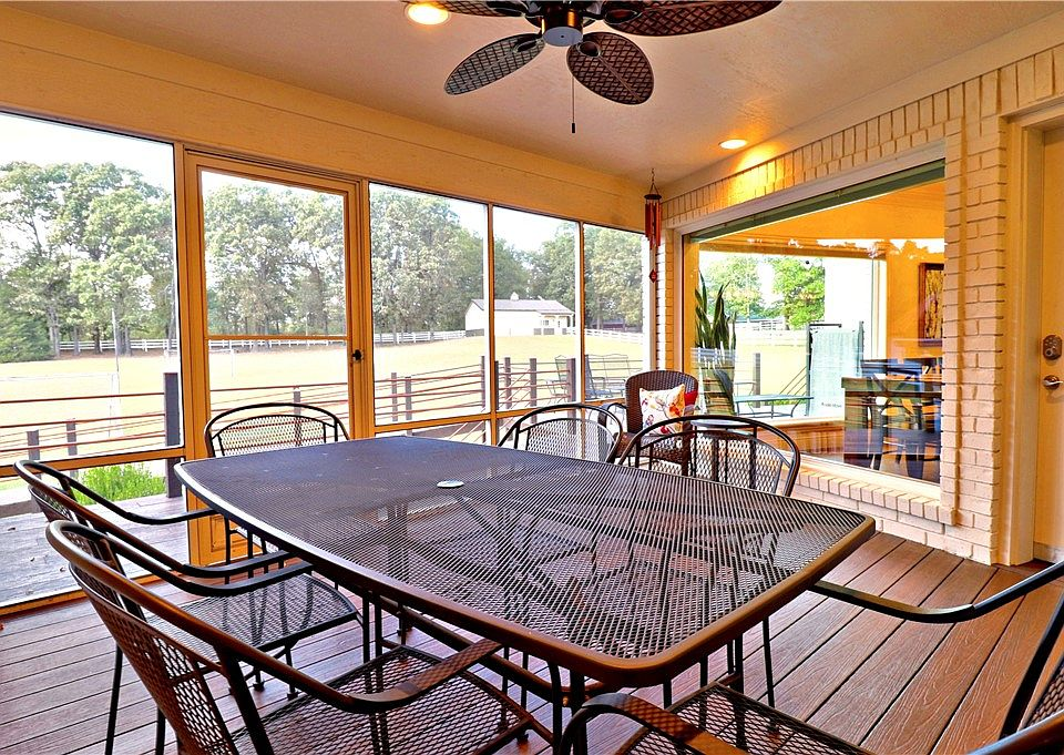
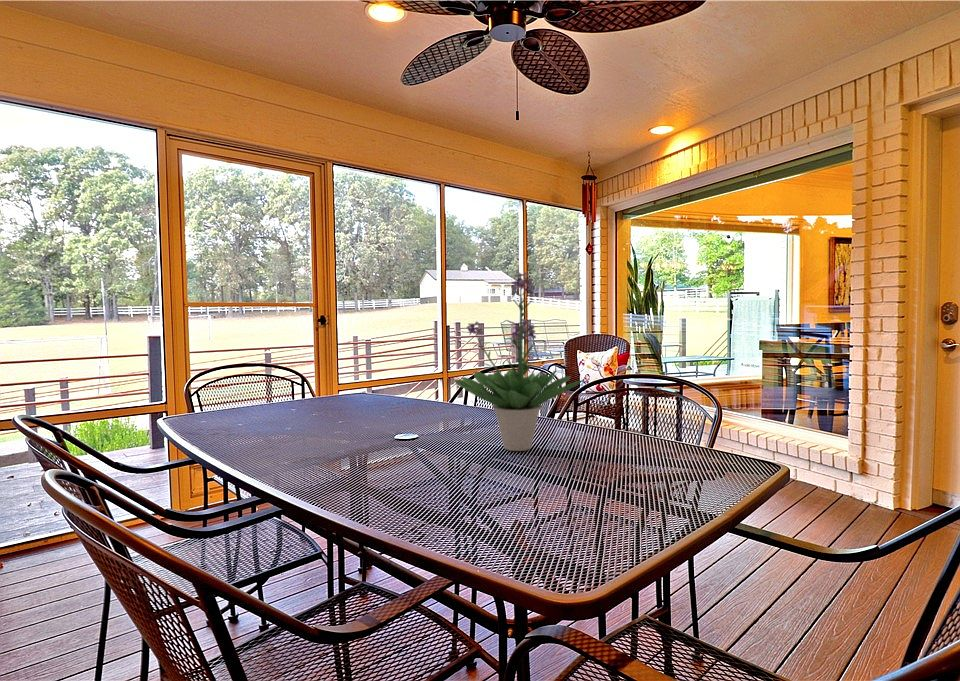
+ potted plant (518, 361)
